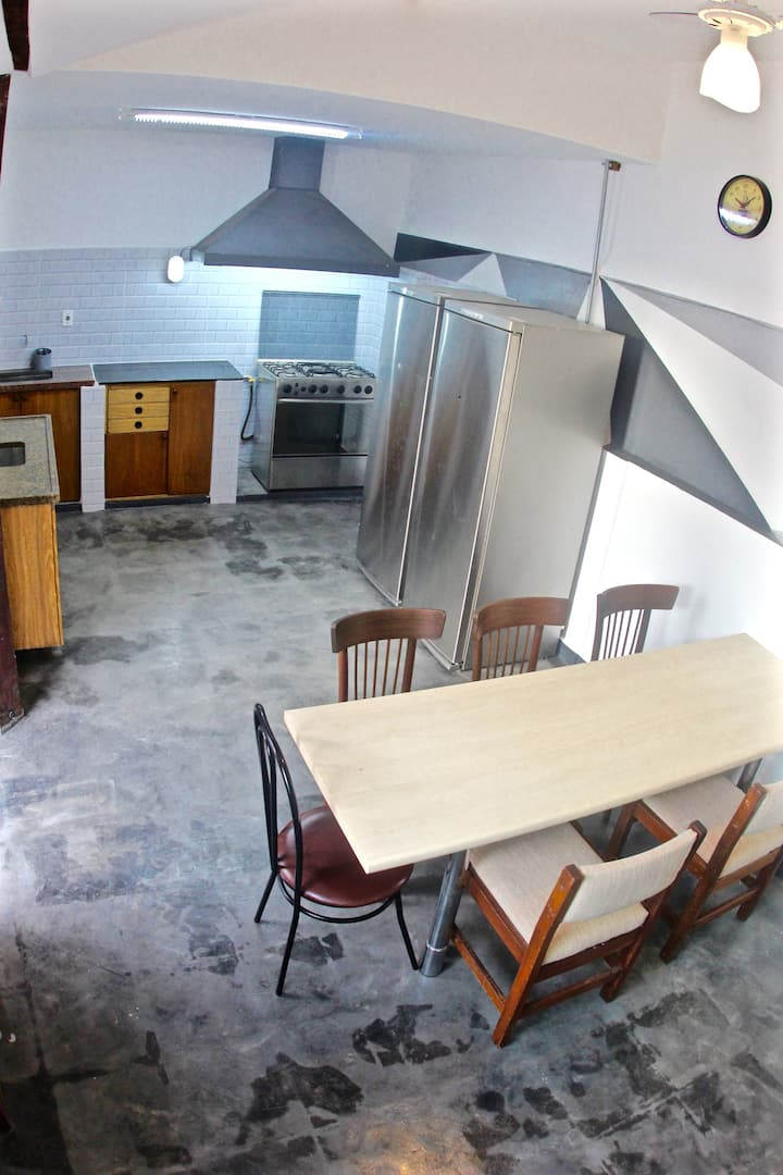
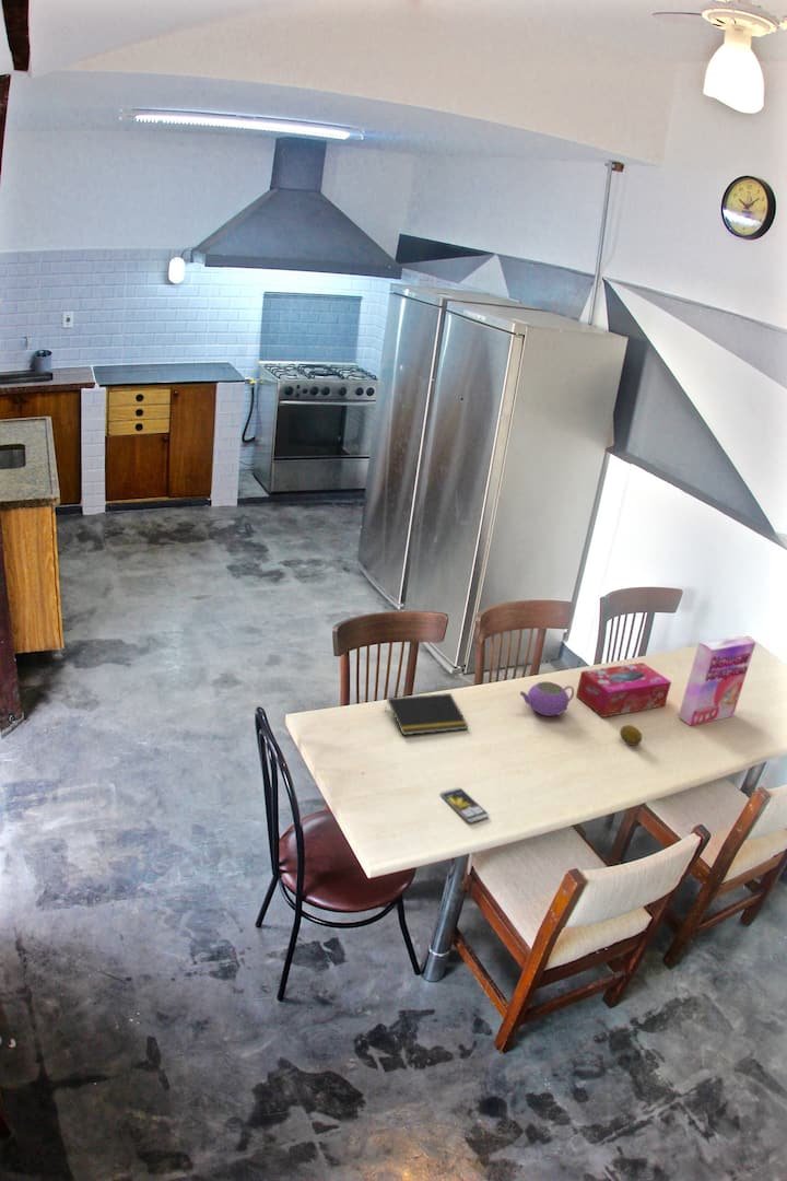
+ teapot (545, 699)
+ cereal box (716, 679)
+ notepad (427, 713)
+ smartphone (463, 804)
+ tissue box (623, 689)
+ fruit (631, 735)
